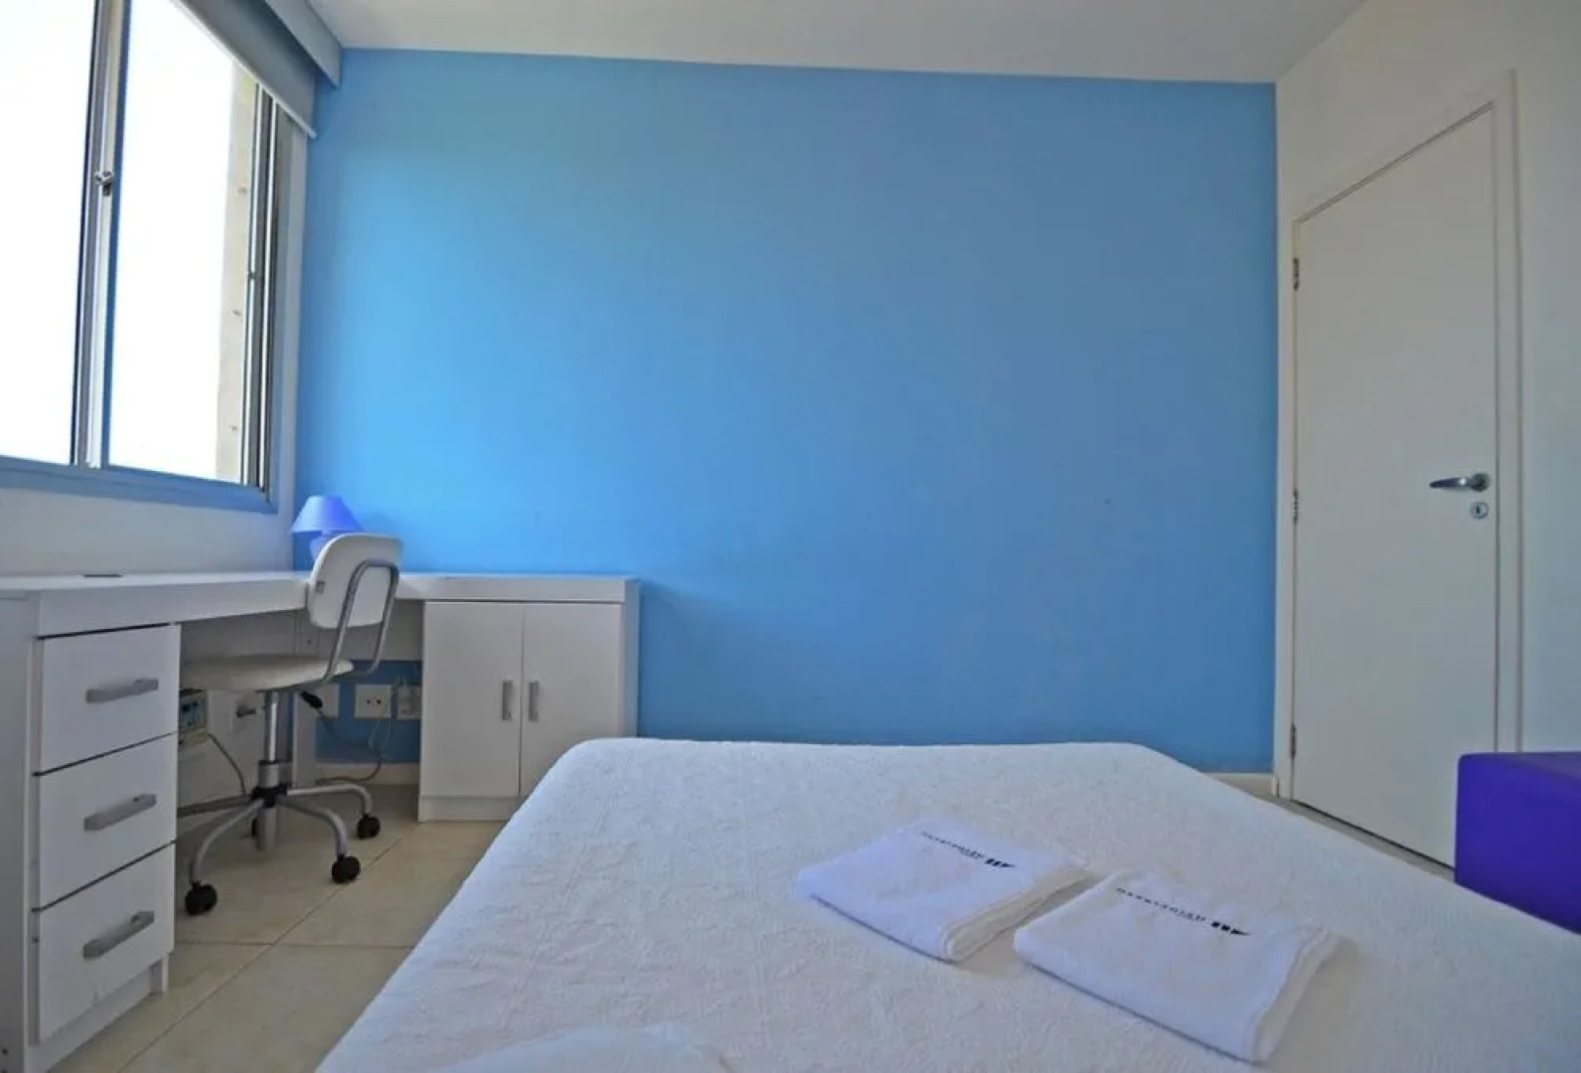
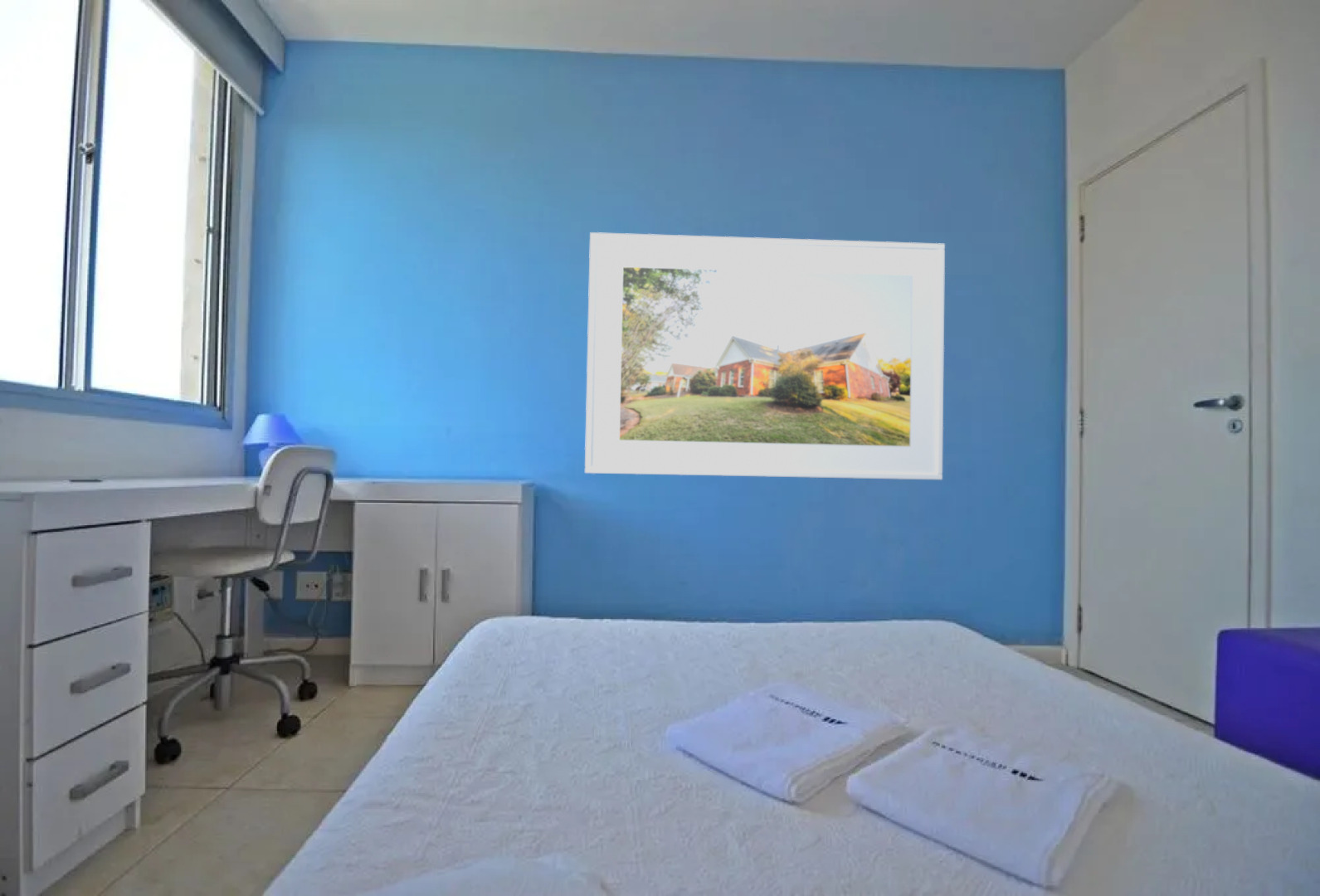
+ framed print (767, 357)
